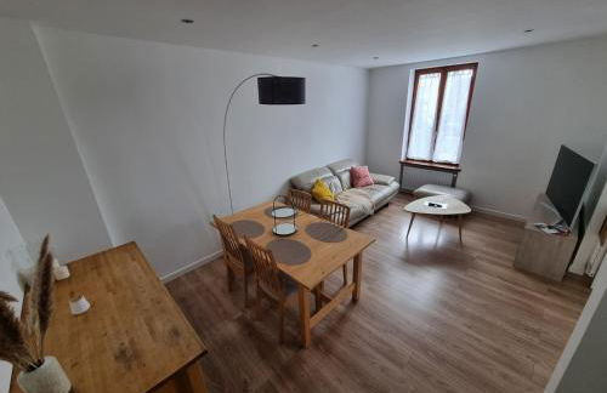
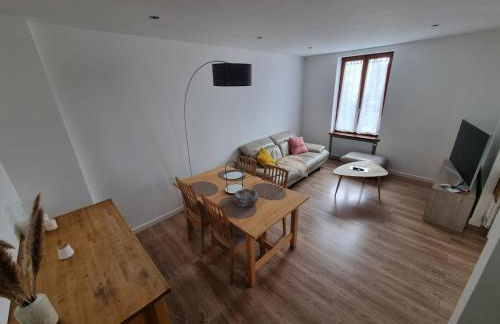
+ decorative bowl (245, 197)
